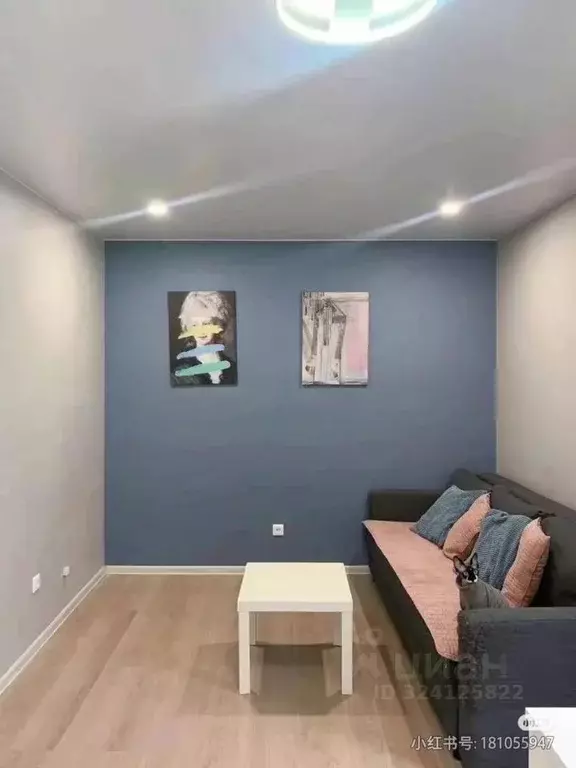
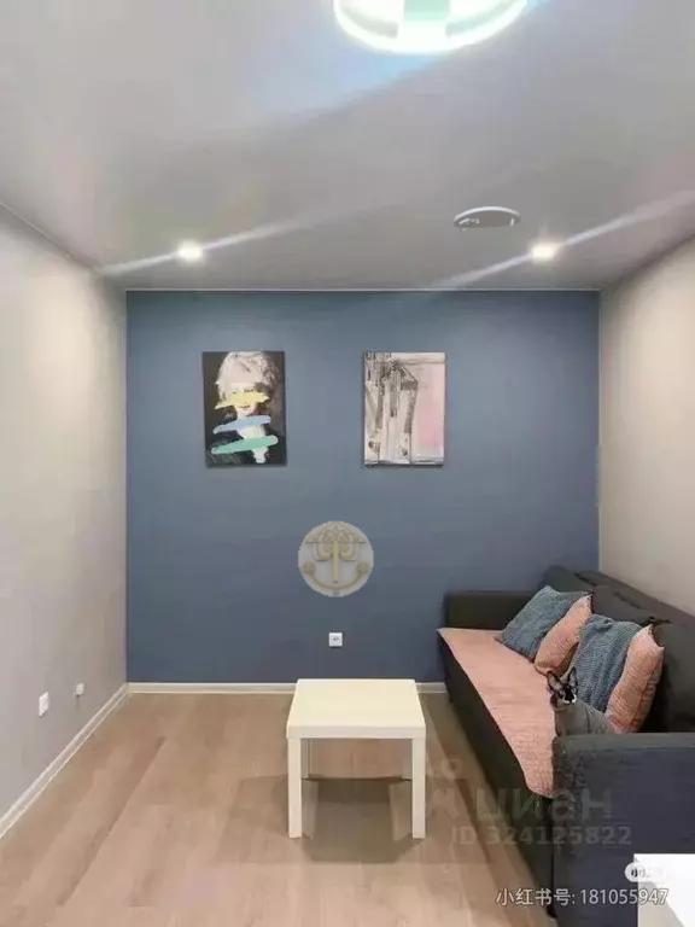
+ wall decoration (335, 559)
+ smoke detector (486, 221)
